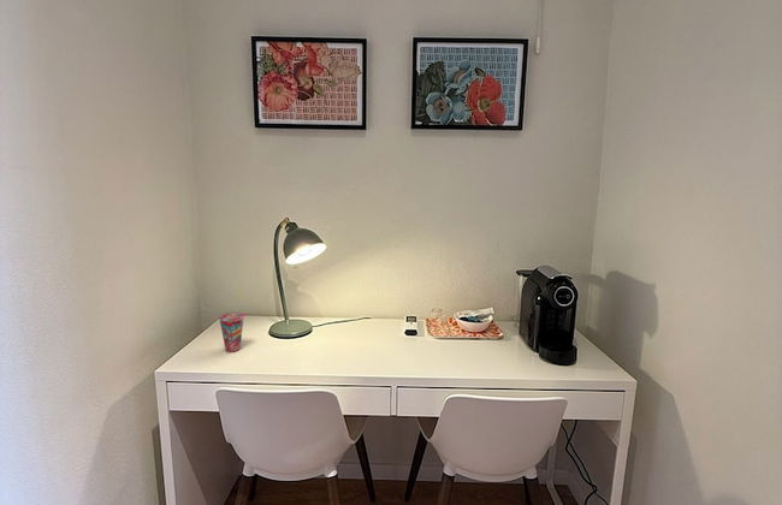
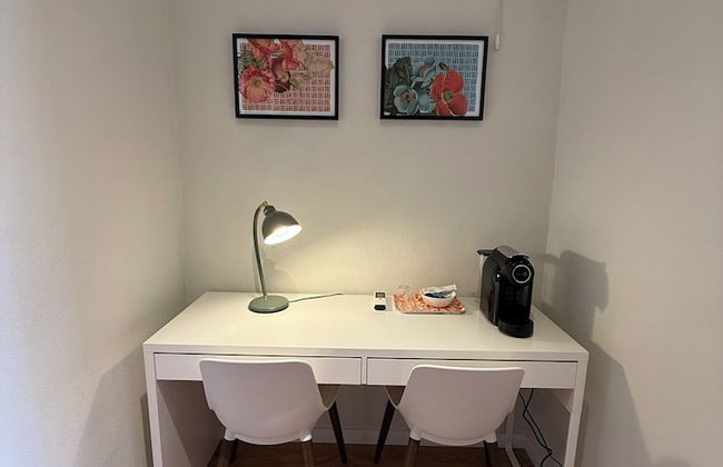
- cup (232, 332)
